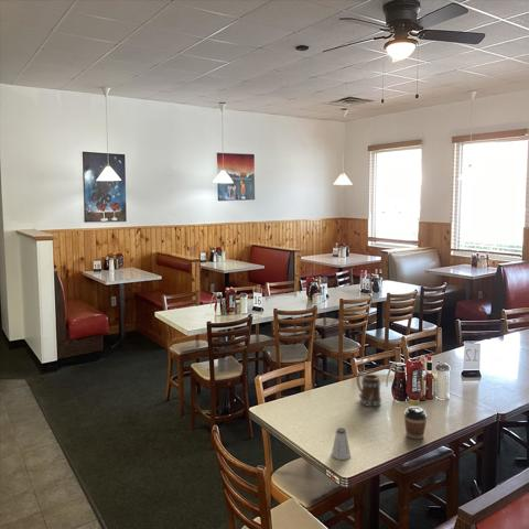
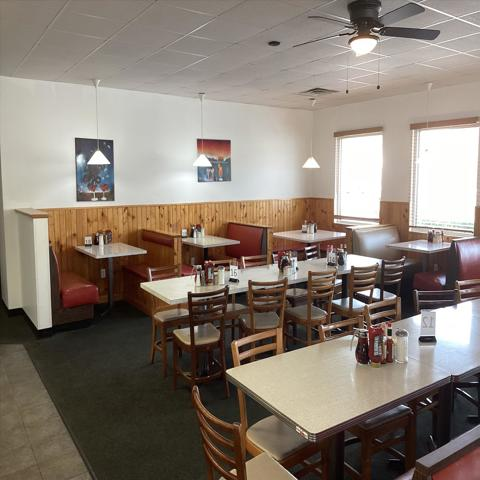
- coffee cup (414, 421)
- mug (367, 388)
- saltshaker (341, 442)
